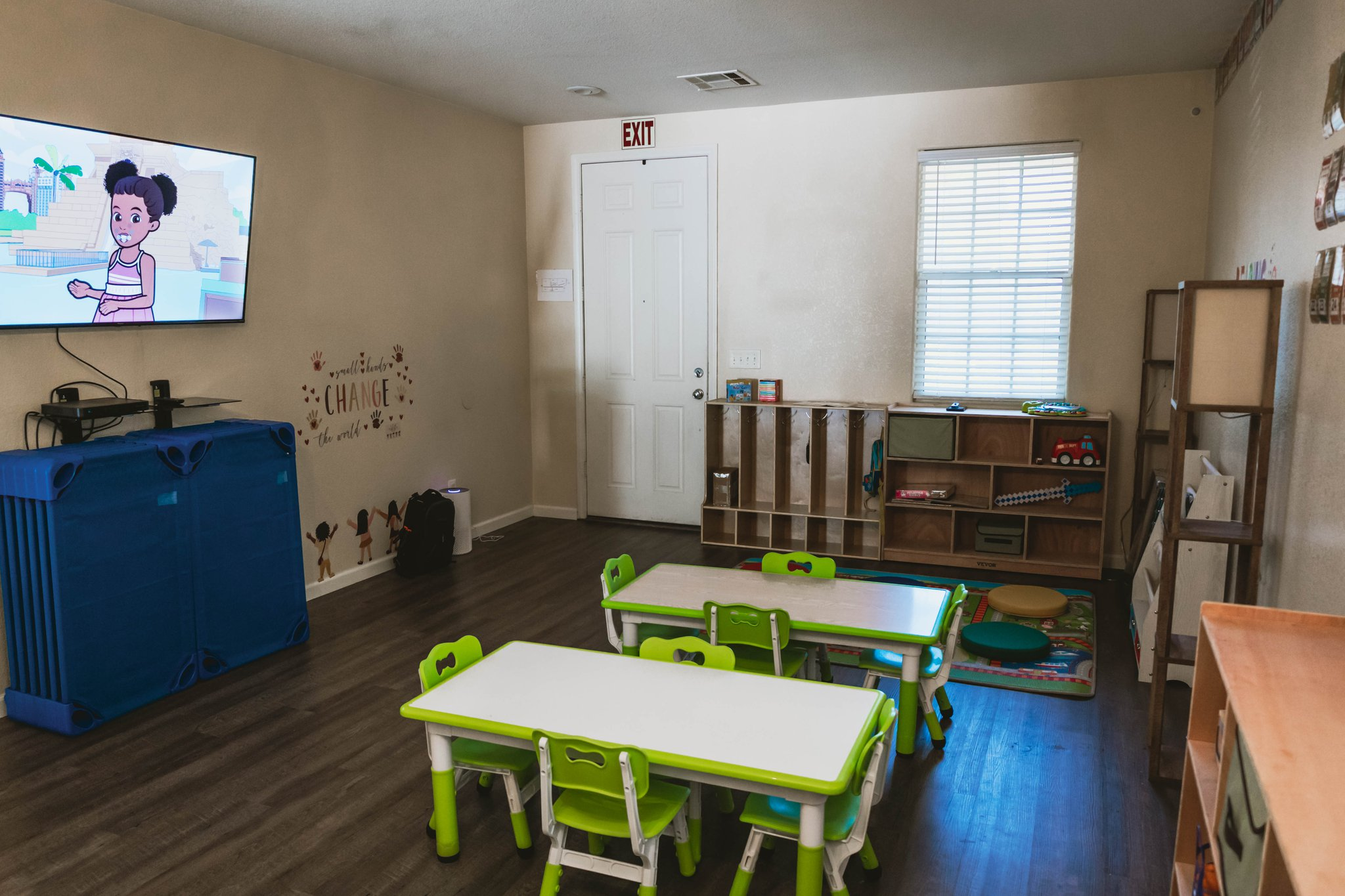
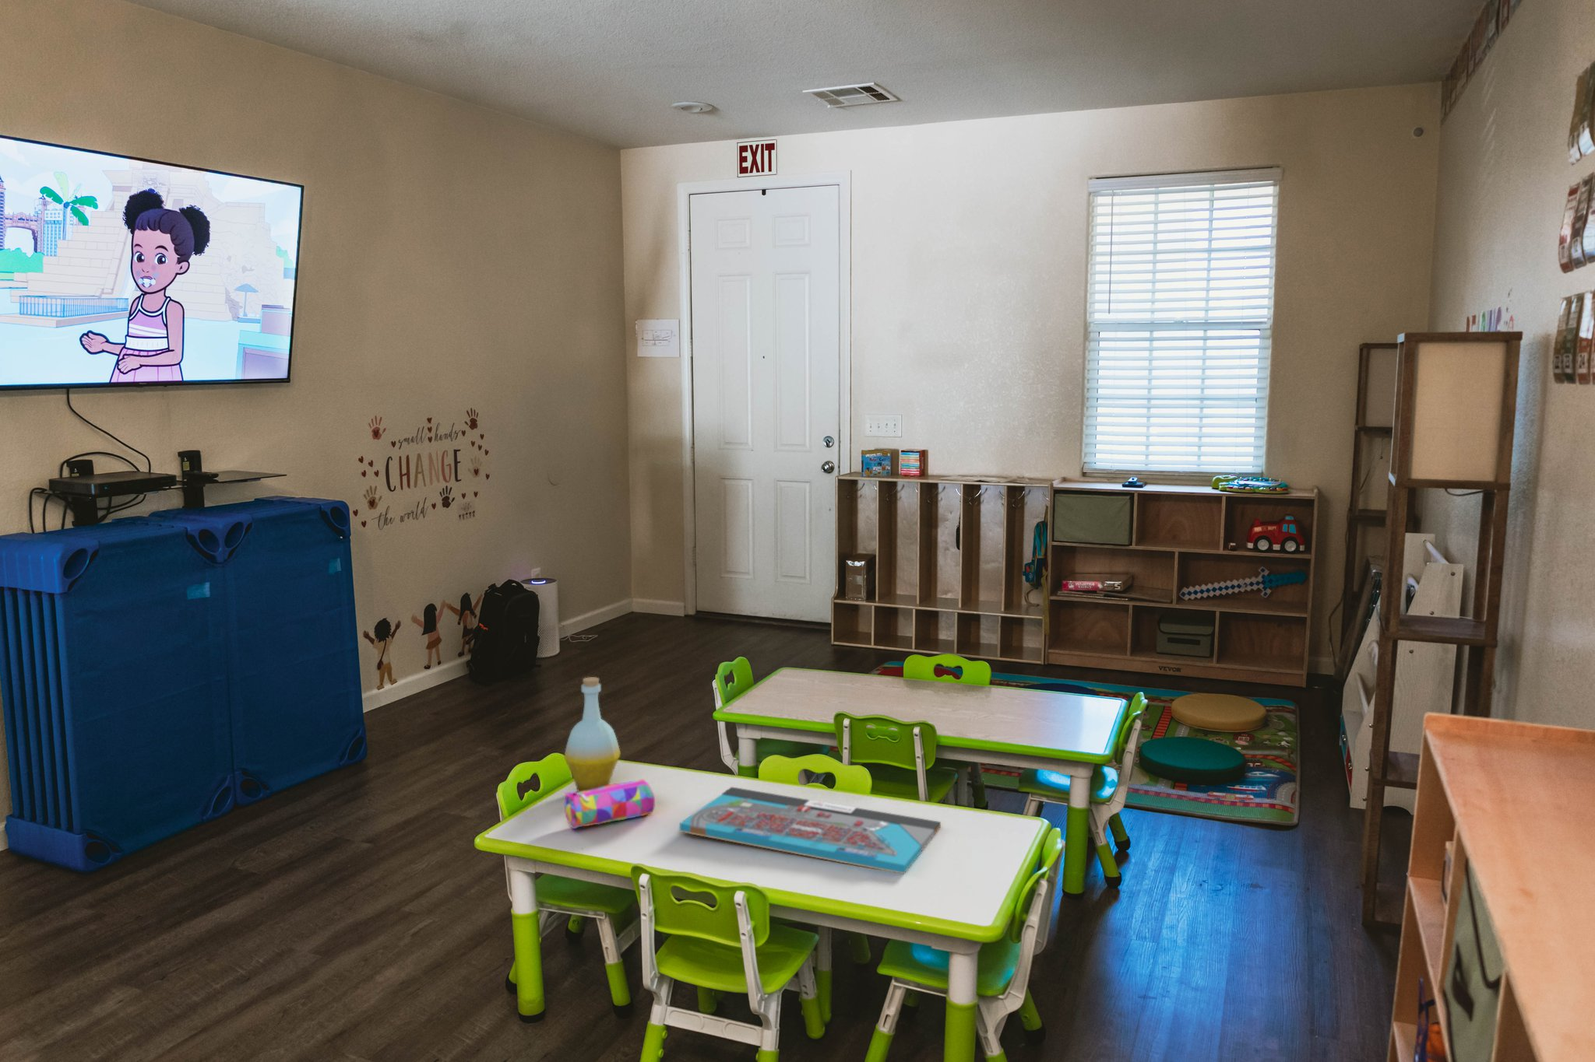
+ pencil case (610, 802)
+ board game (810, 824)
+ bottle (592, 735)
